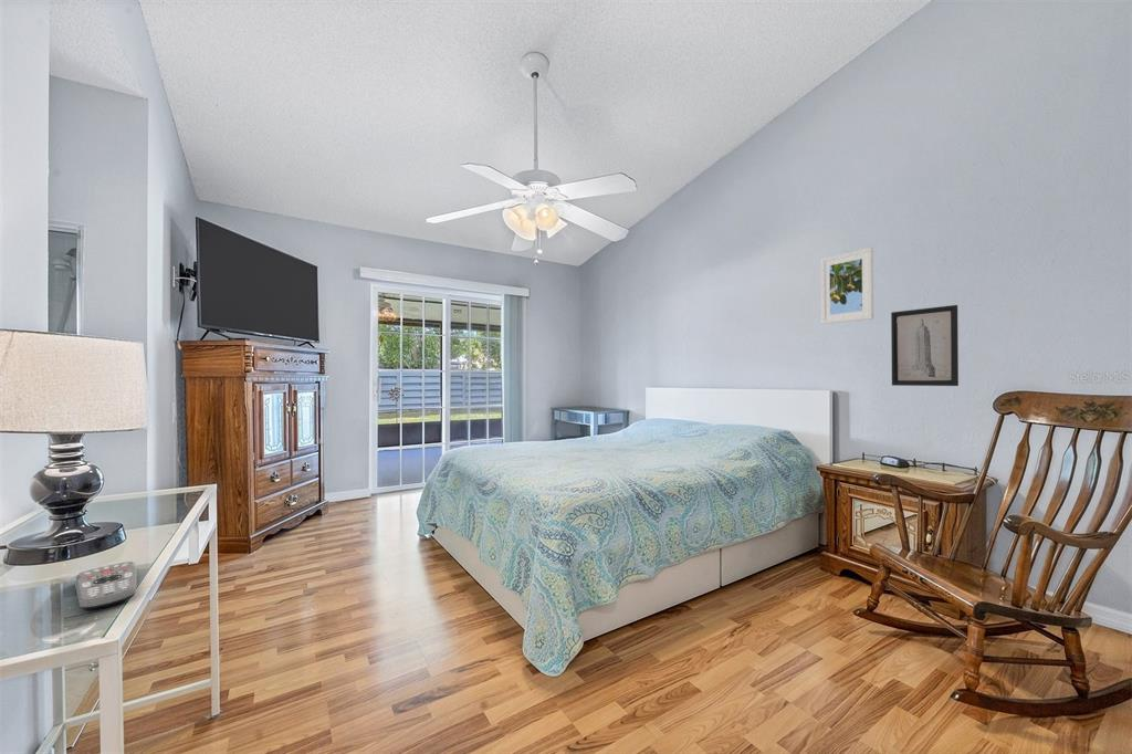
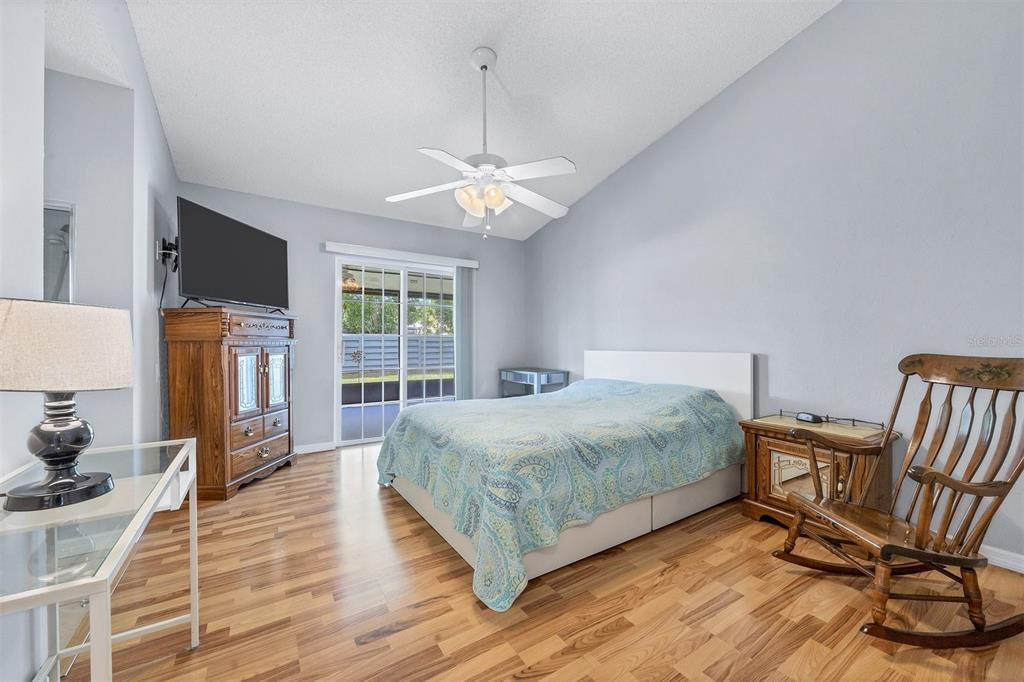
- wall art (923, 347)
- remote control (107, 584)
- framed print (846, 287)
